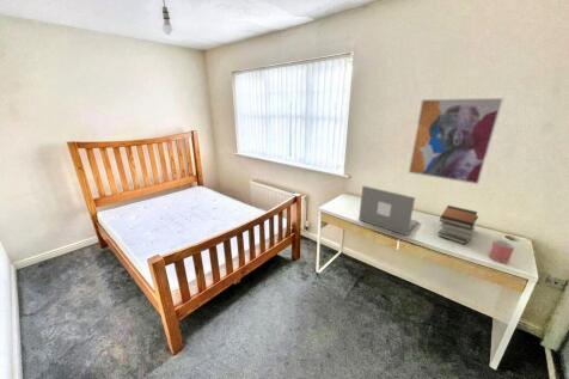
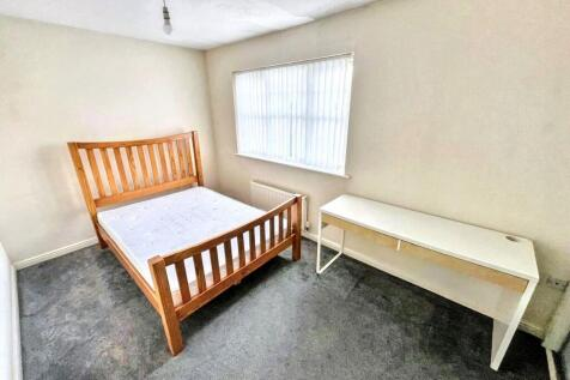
- mug (501, 249)
- book stack (457, 224)
- laptop (390, 204)
- wall art (449, 140)
